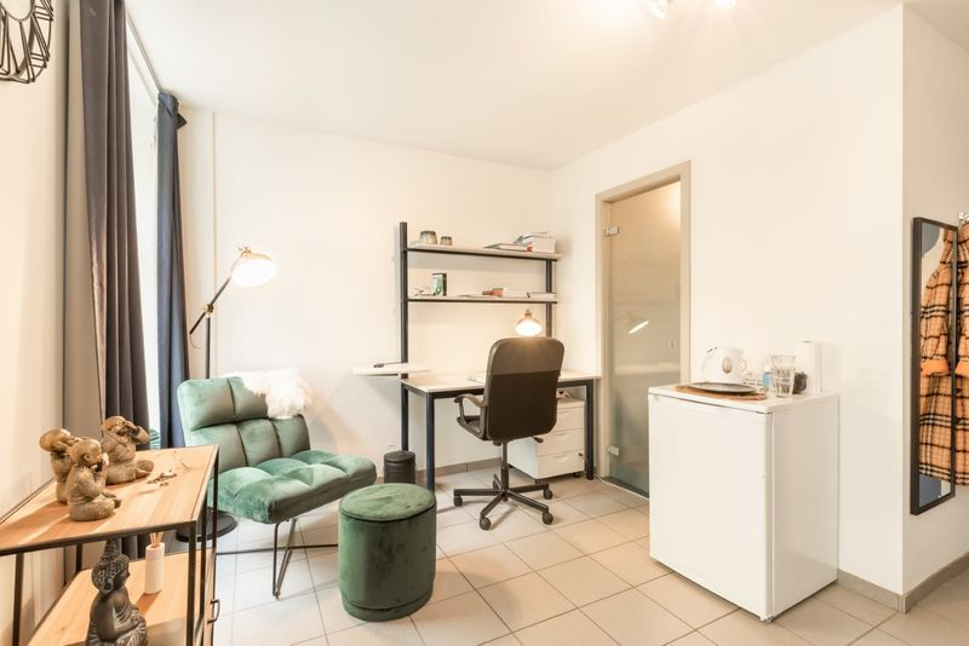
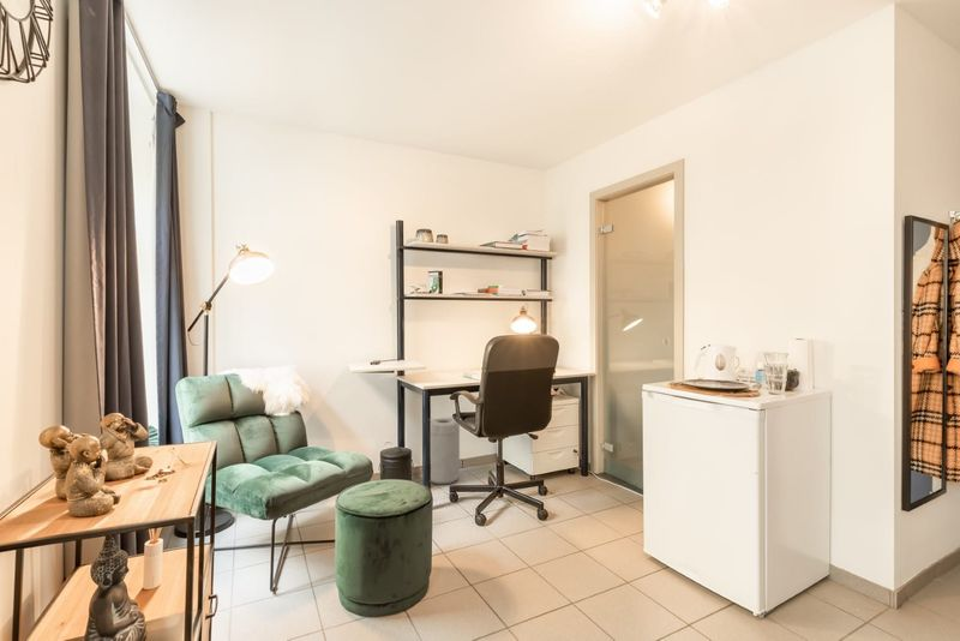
+ trash can (443, 449)
